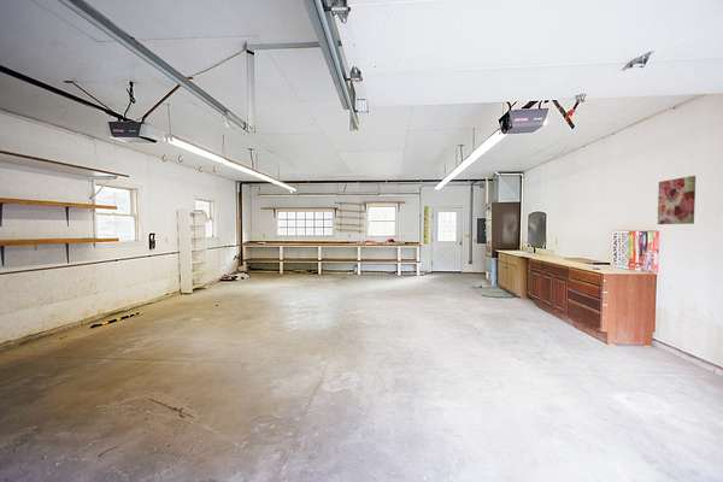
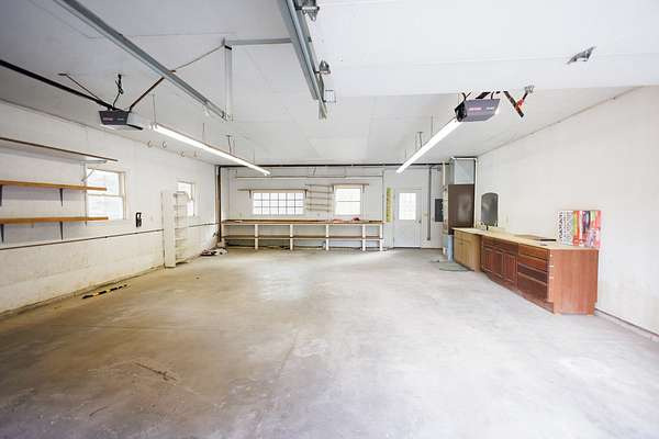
- wall art (675, 201)
